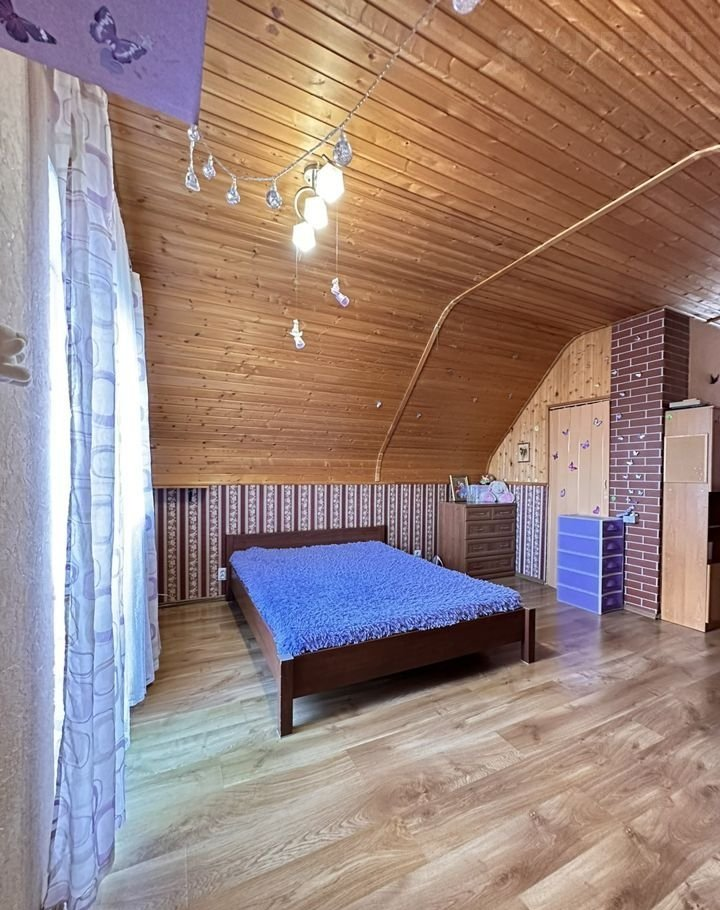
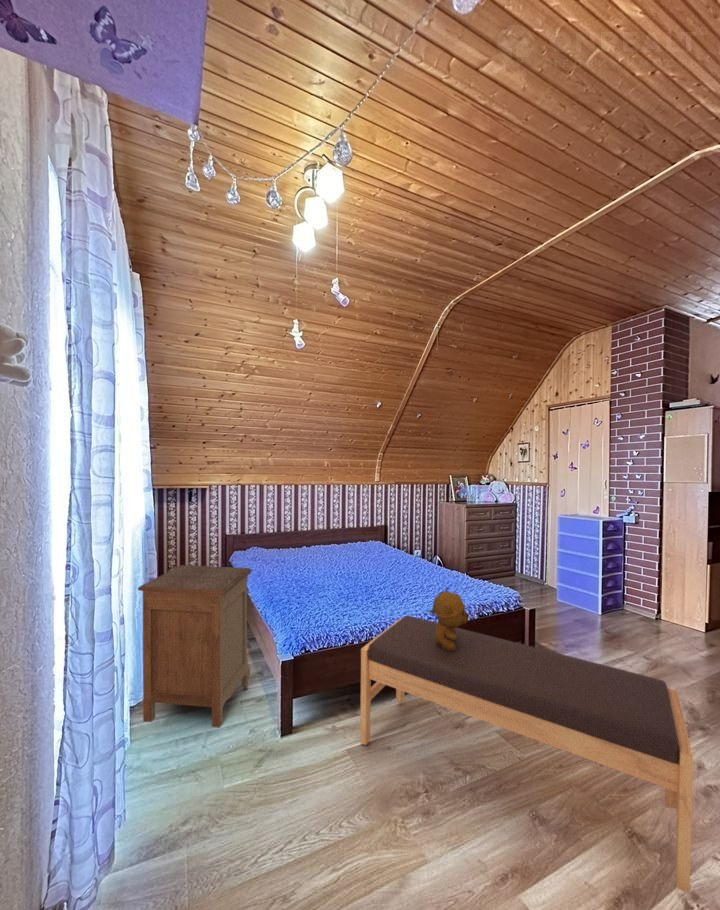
+ stuffed bear (448, 614)
+ bench (504, 714)
+ nightstand (202, 637)
